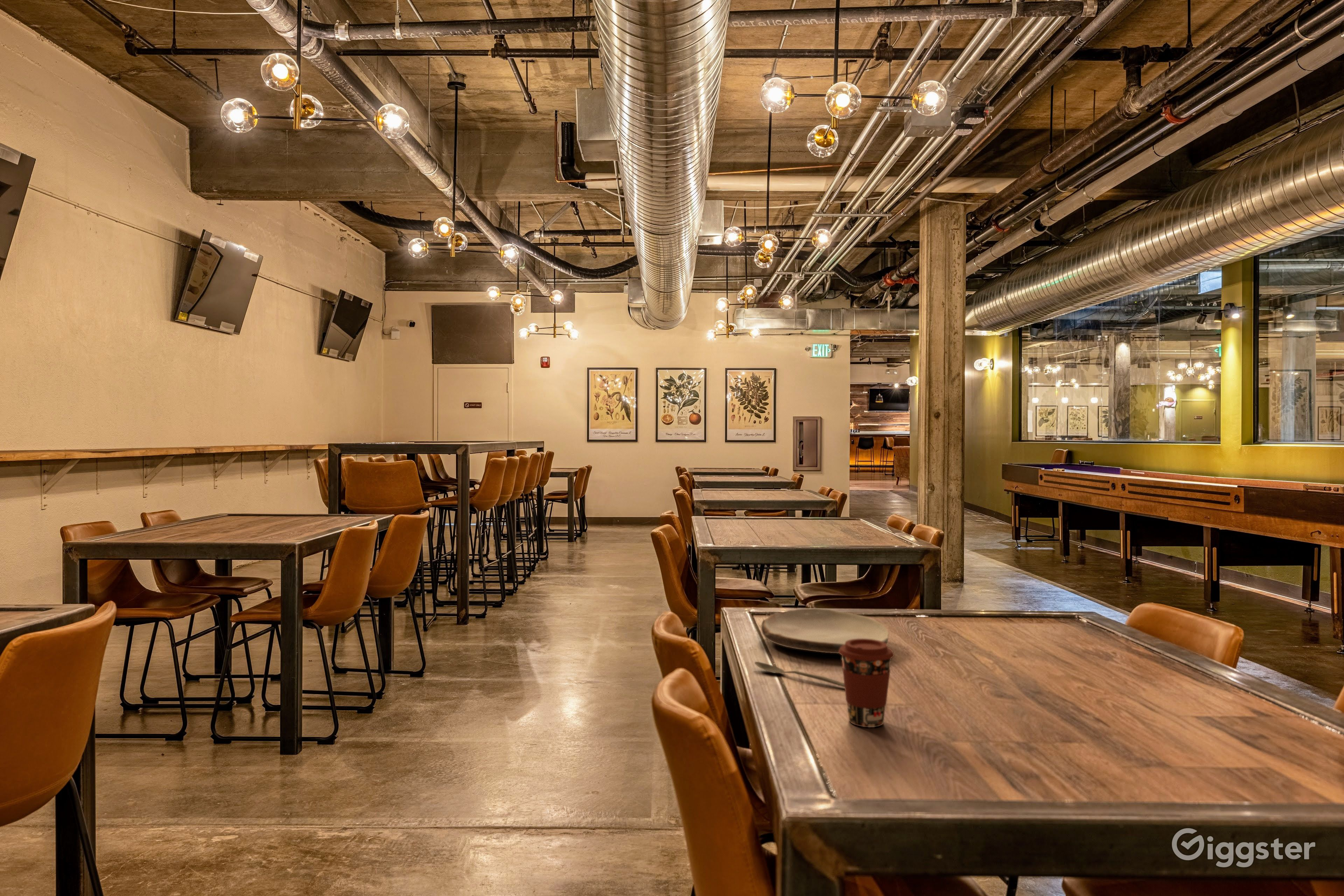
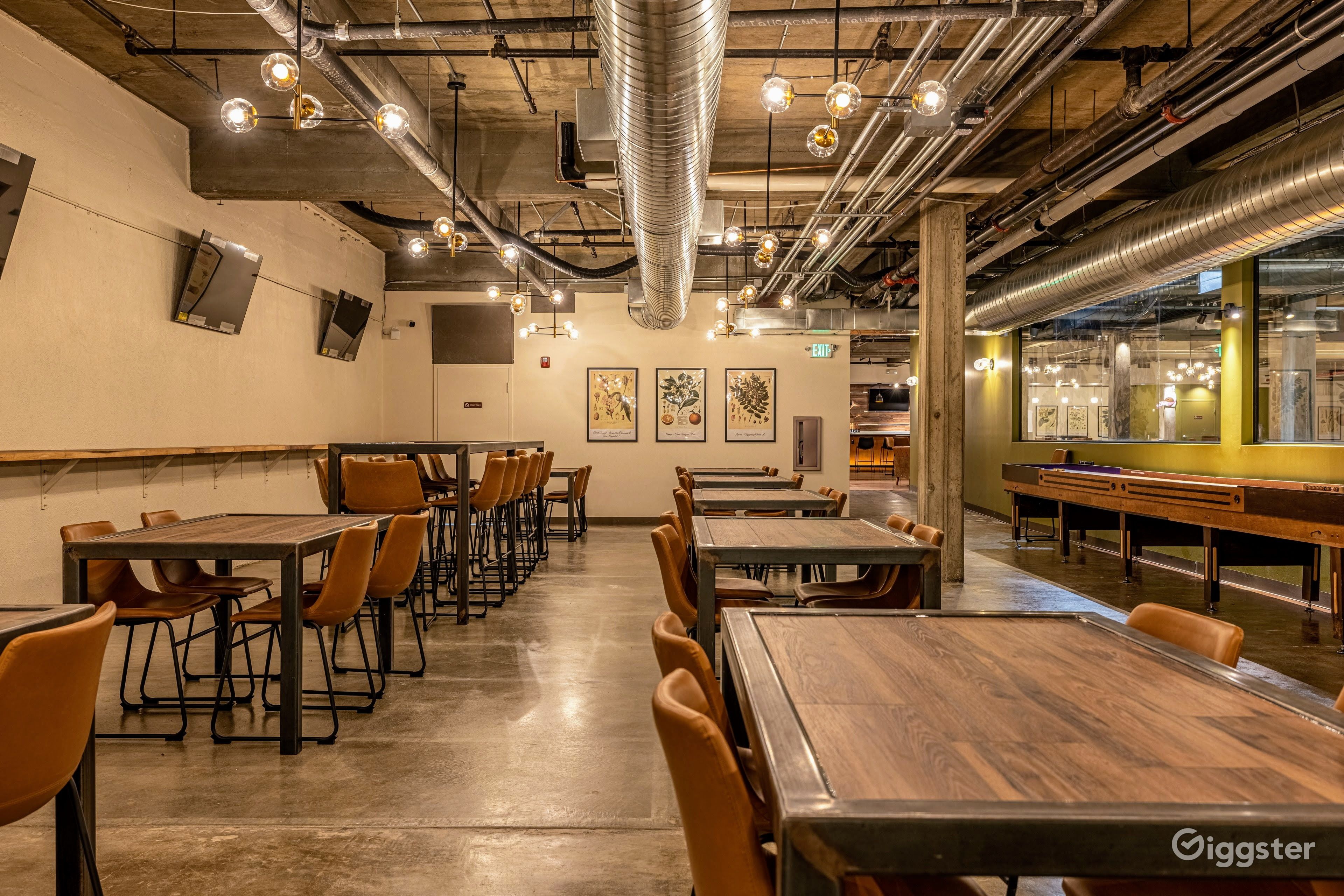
- plate (825, 632)
- coffee cup (866, 682)
- spoon (802, 675)
